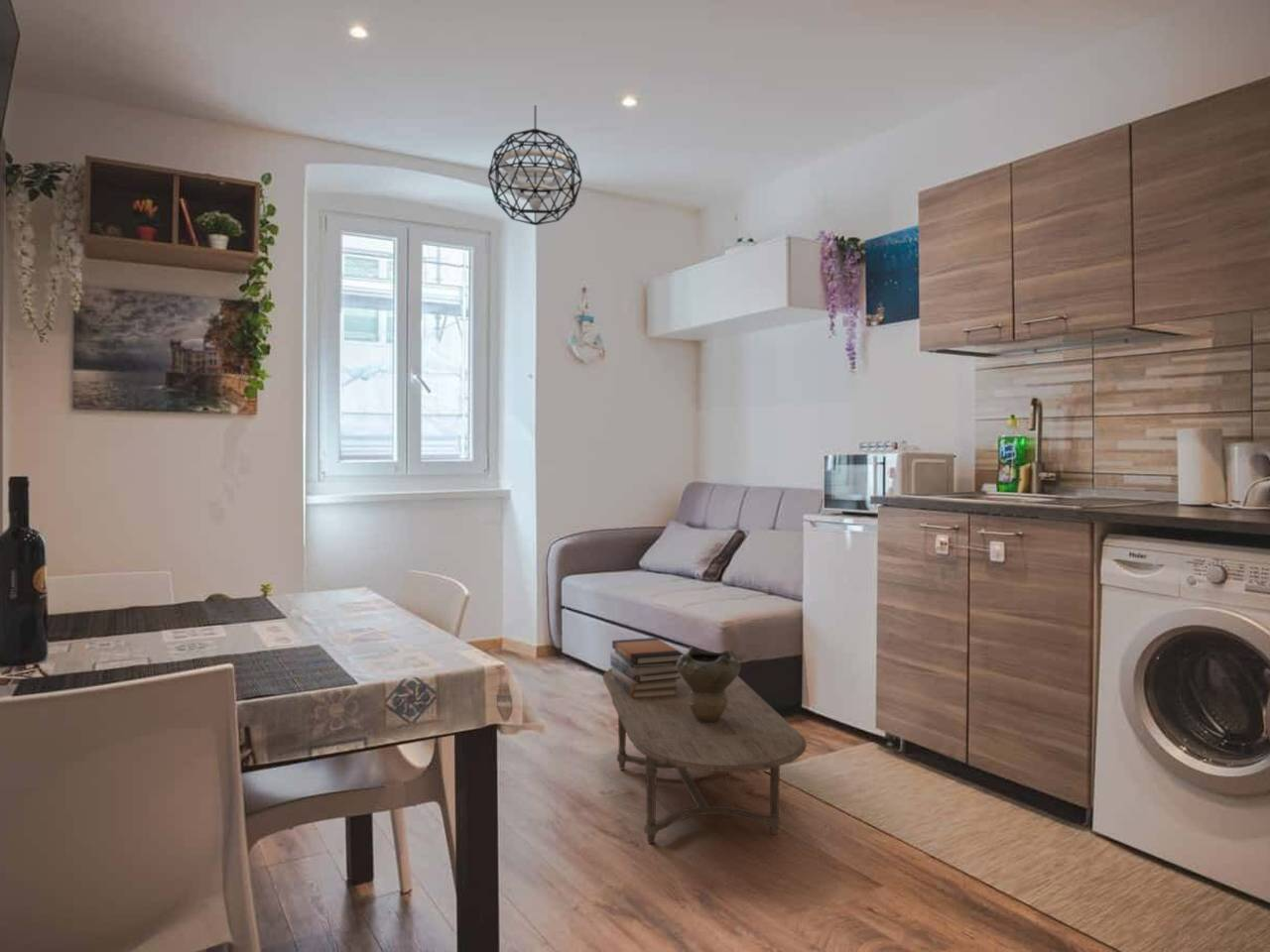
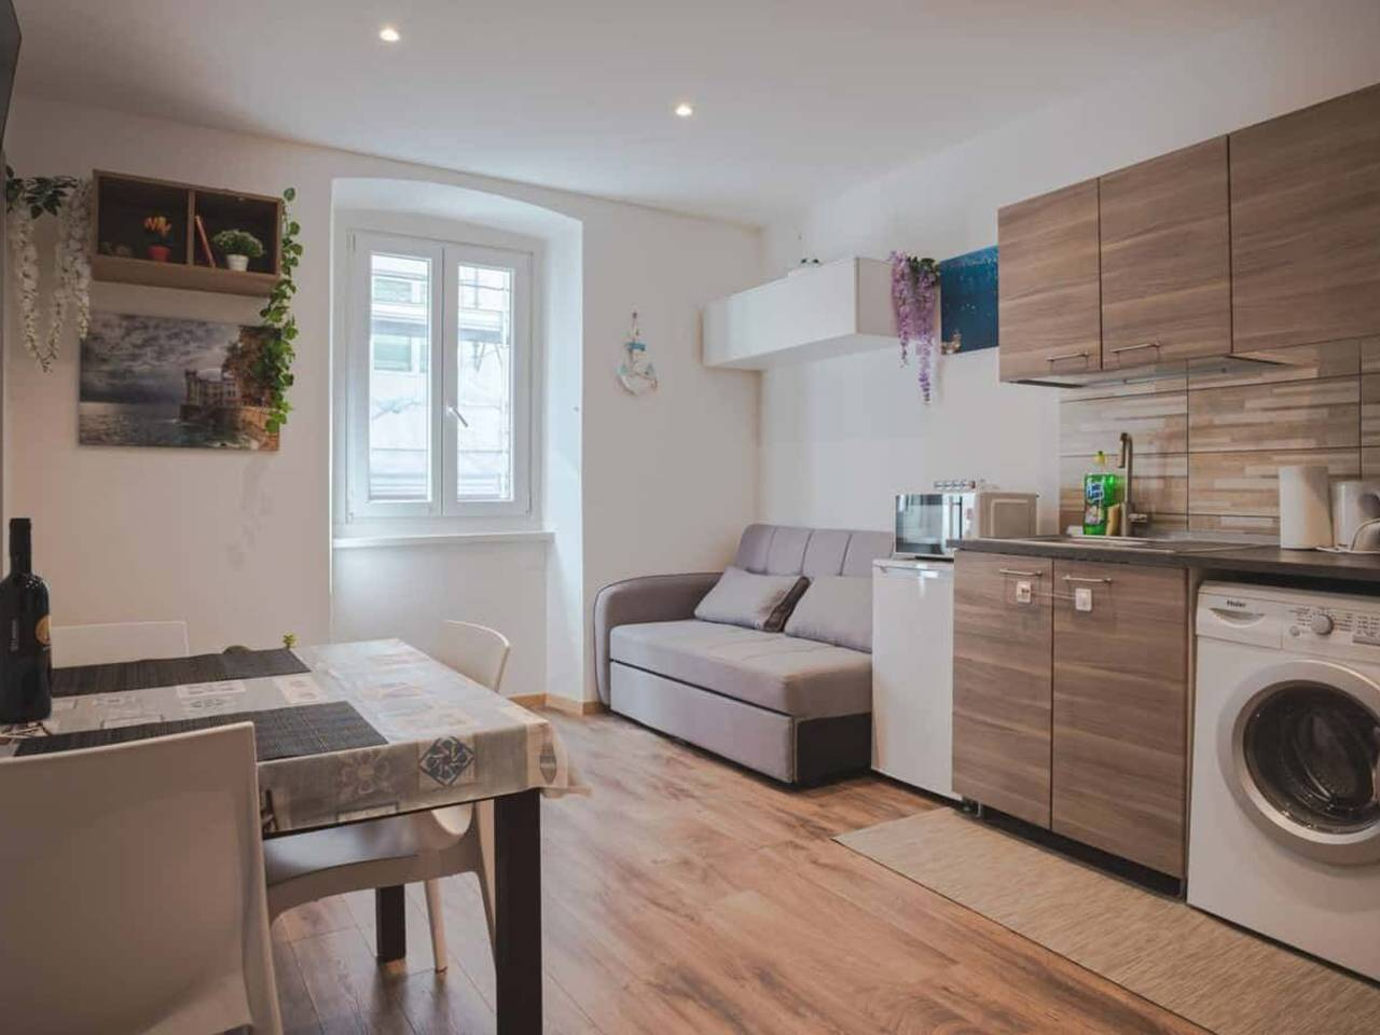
- coffee table (691, 749)
- pendant light (535, 165)
- decorative bowl (707, 684)
- book stack (645, 665)
